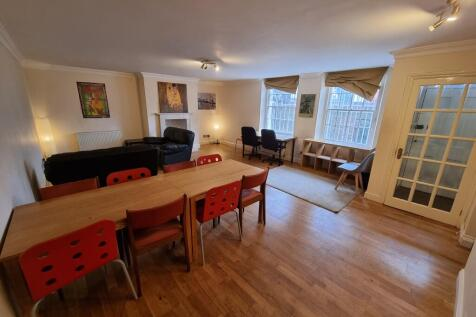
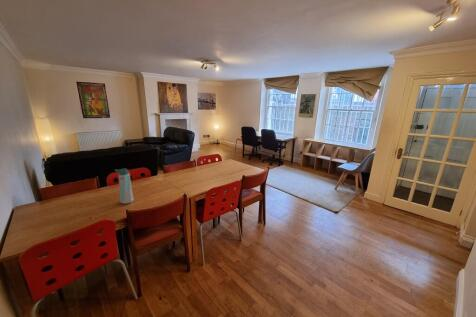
+ water bottle (124, 185)
